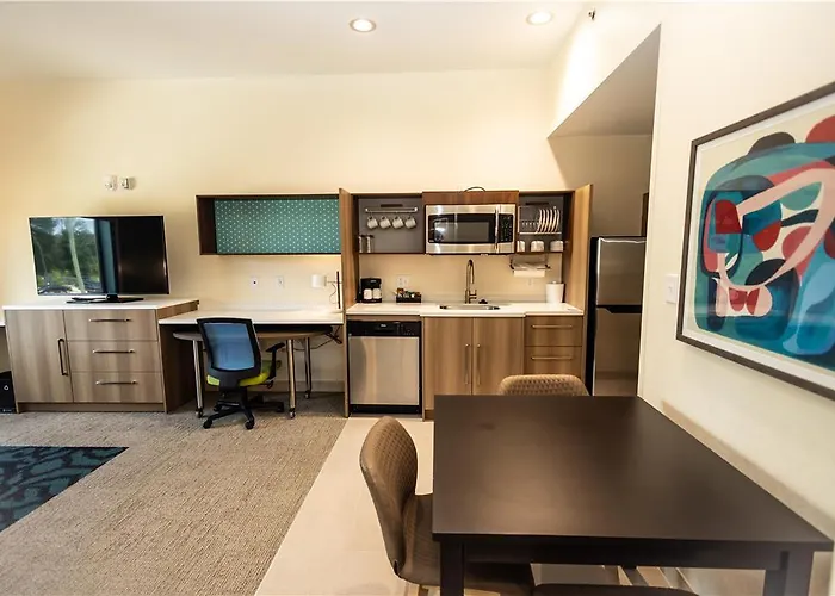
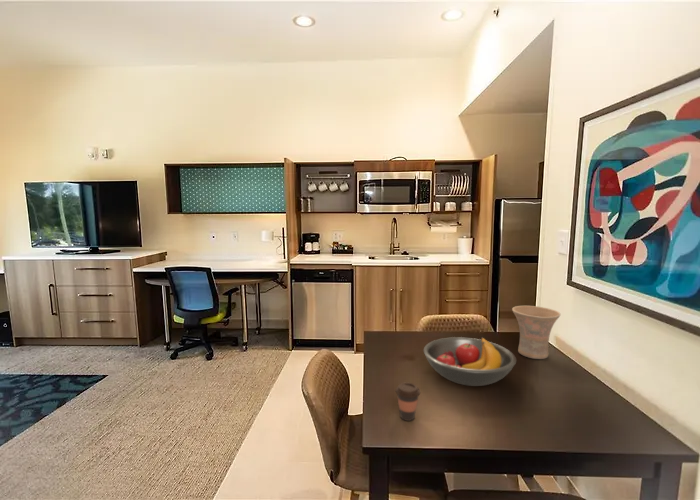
+ coffee cup (407, 402)
+ fruit bowl (467, 361)
+ vase (534, 332)
